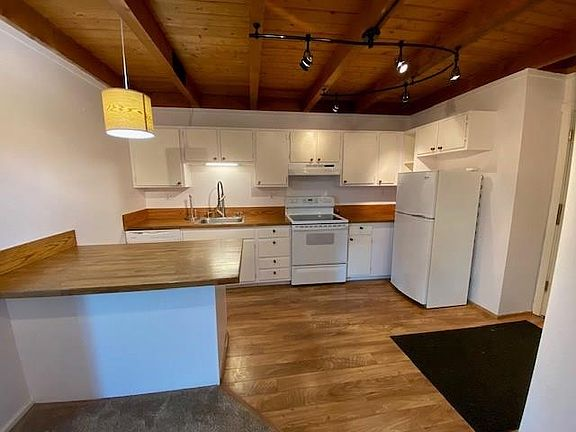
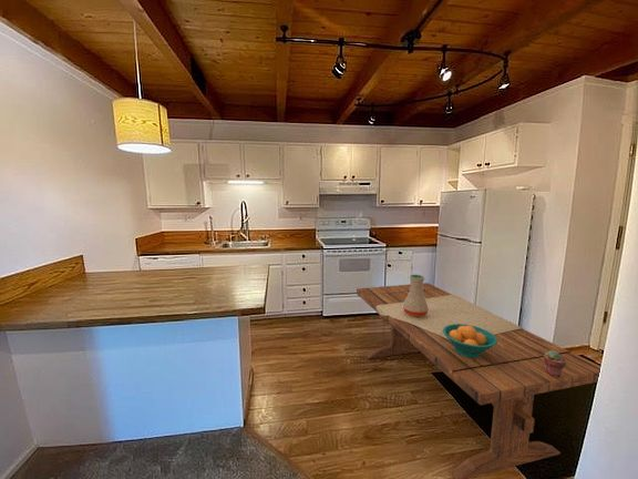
+ potted succulent (554, 361)
+ vase (415, 295)
+ dining table (442, 353)
+ fruit bowl (469, 338)
